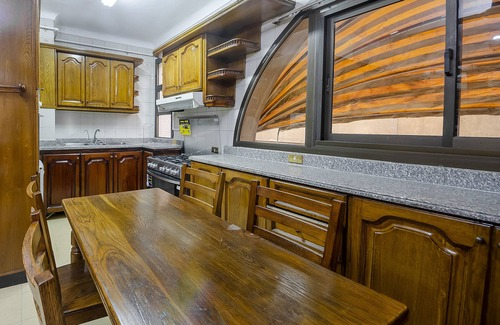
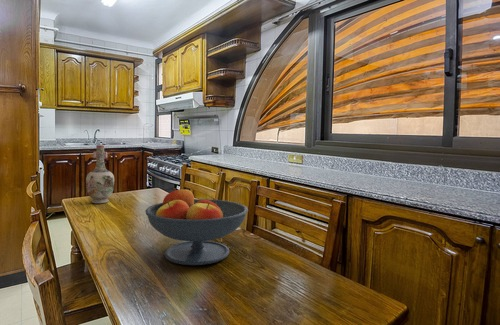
+ vase (100, 173)
+ fruit bowl (197, 222)
